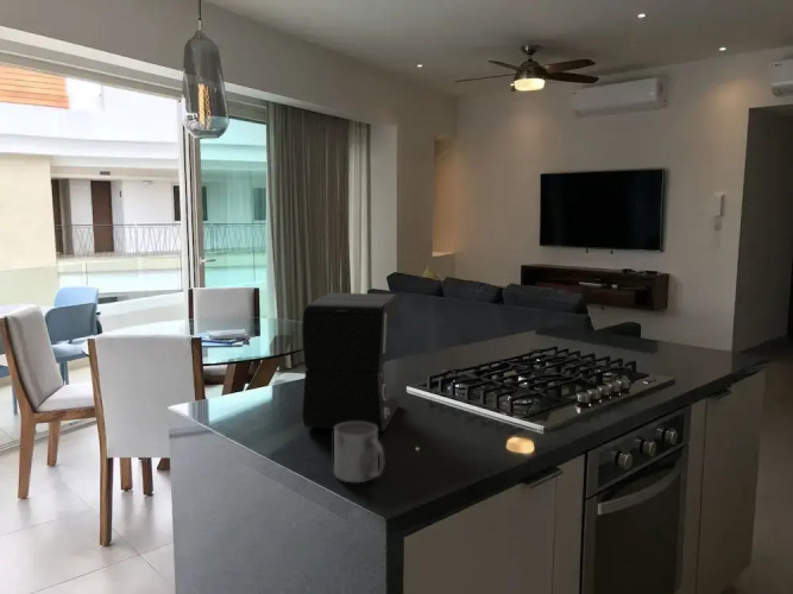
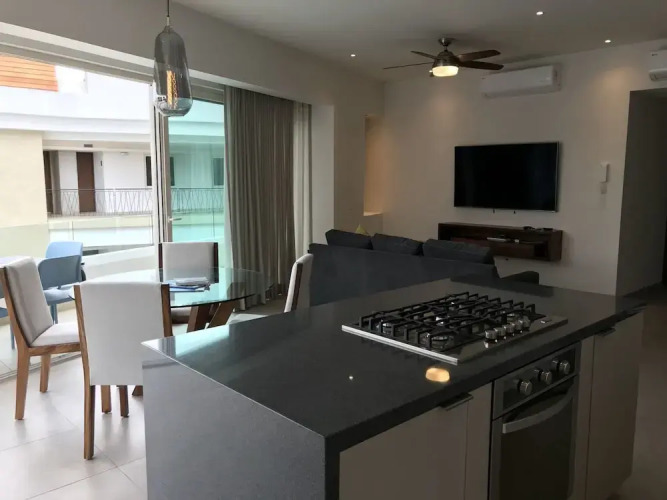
- mug (361, 453)
- coffee maker (357, 356)
